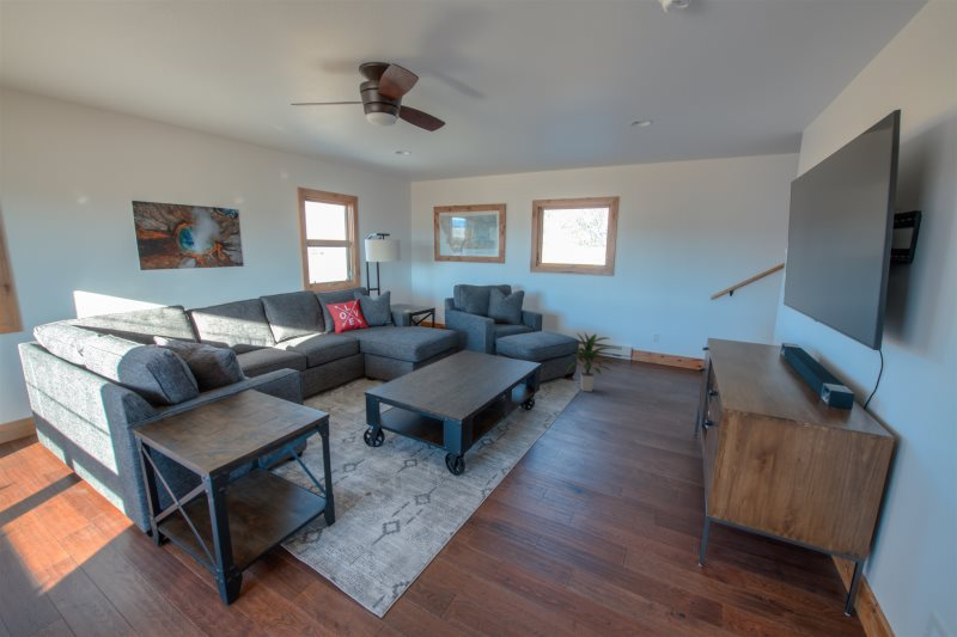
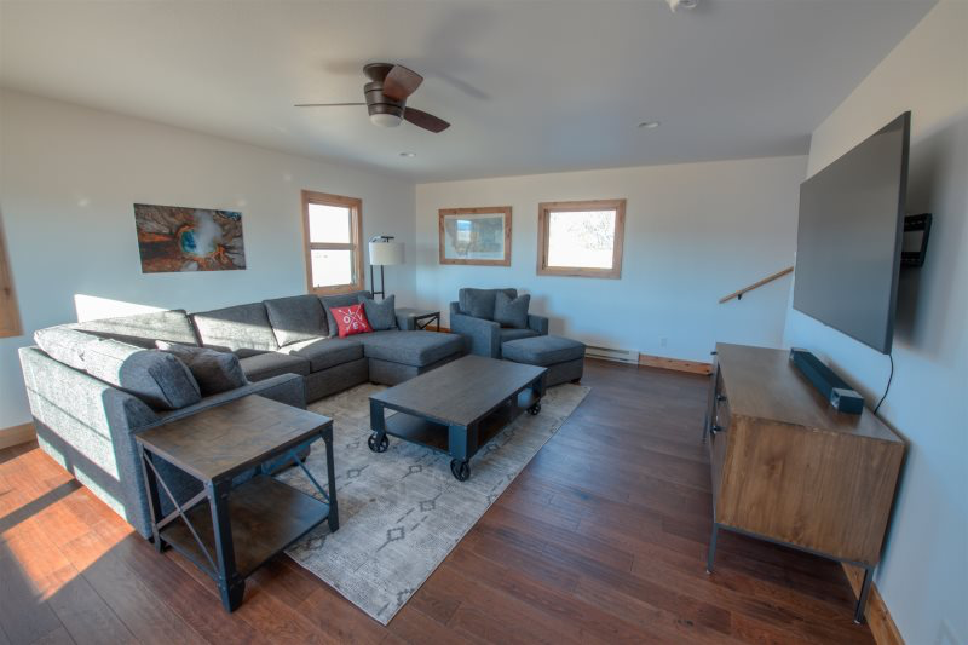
- indoor plant (589, 360)
